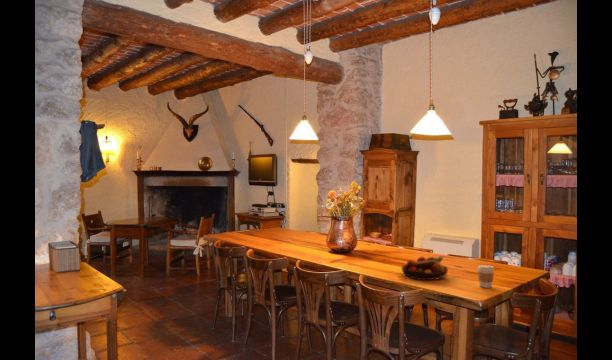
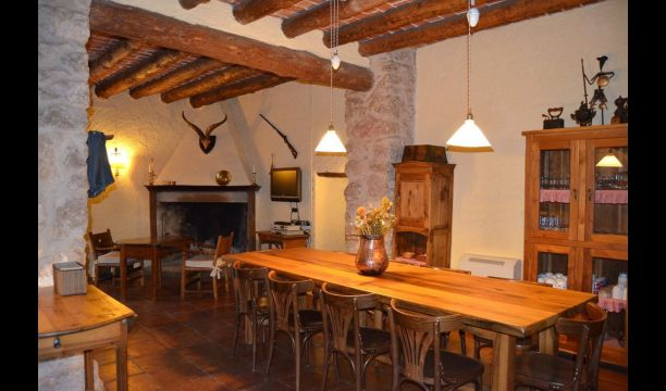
- fruit bowl (424, 265)
- coffee cup (485, 275)
